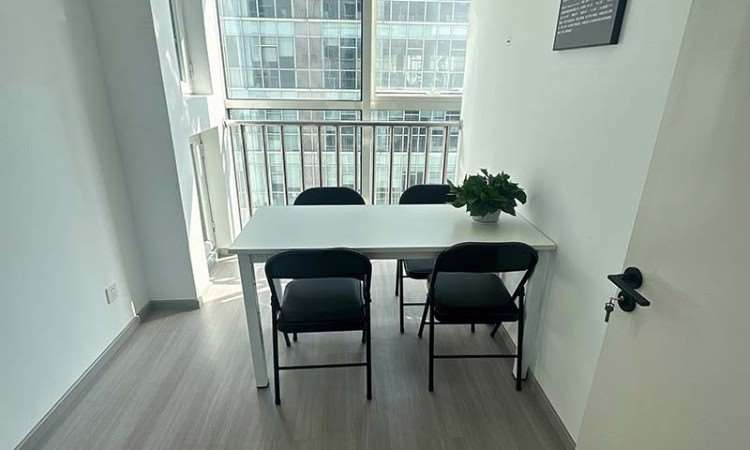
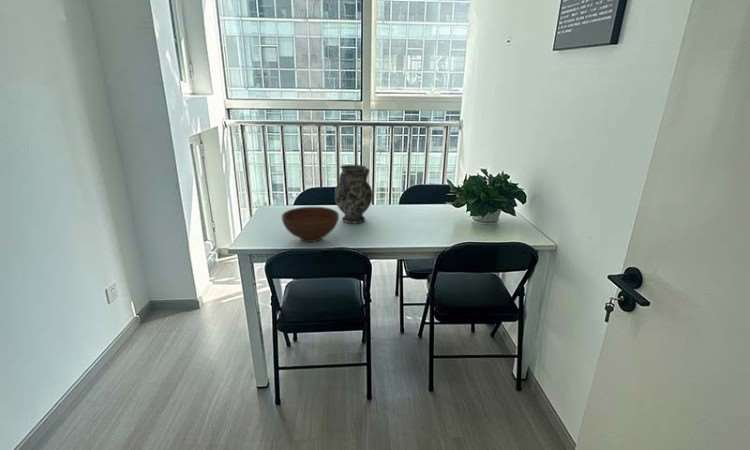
+ bowl (311, 226)
+ ewer (353, 193)
